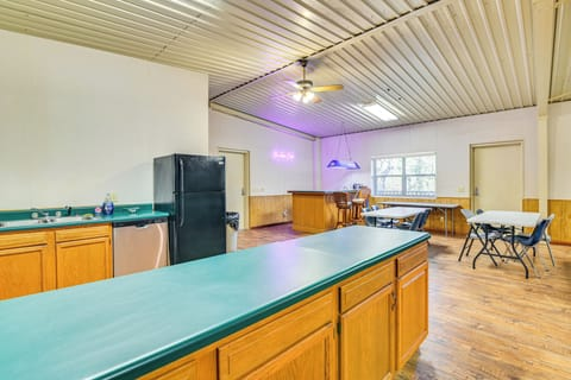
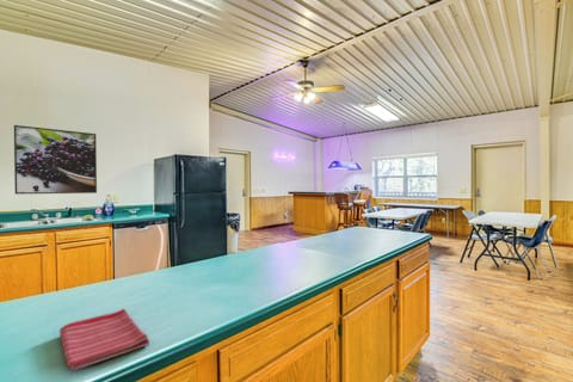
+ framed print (58, 161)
+ dish towel (103, 334)
